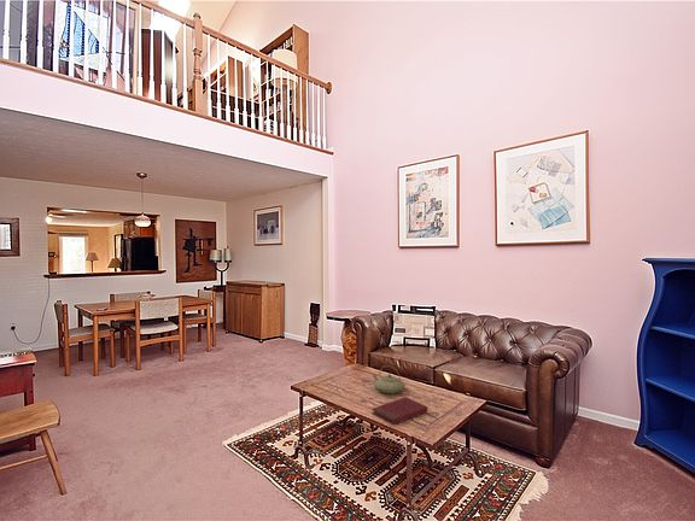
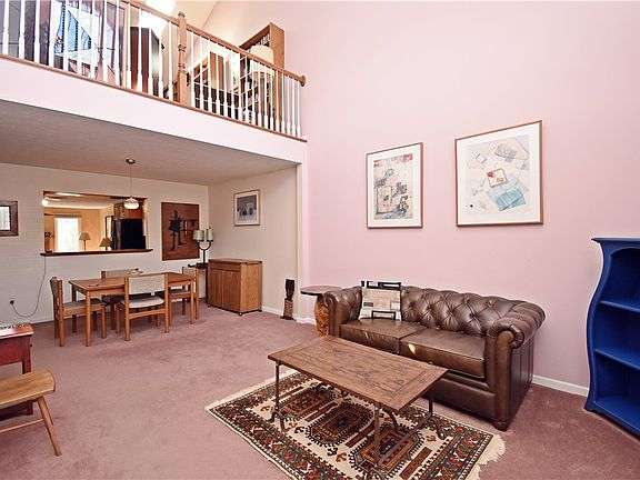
- teapot (387, 377)
- book (399, 409)
